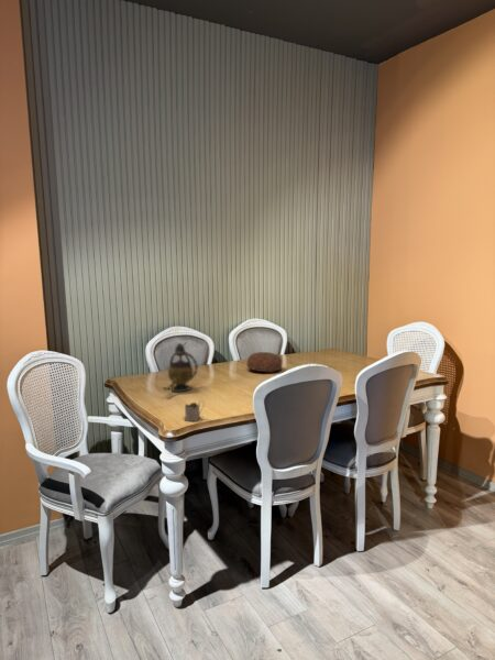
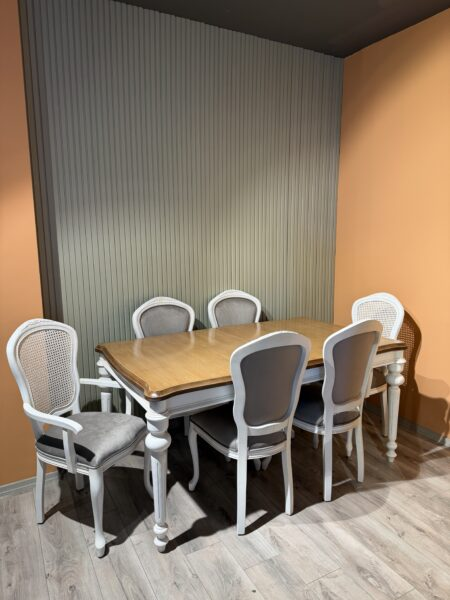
- teapot (176, 367)
- tea glass holder (194, 407)
- decorative bowl (264, 361)
